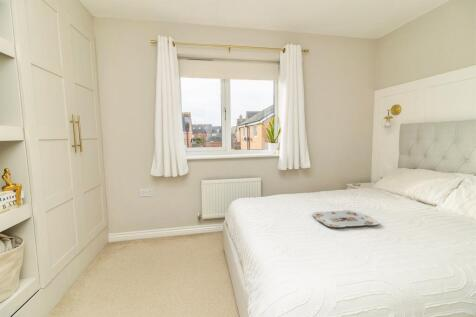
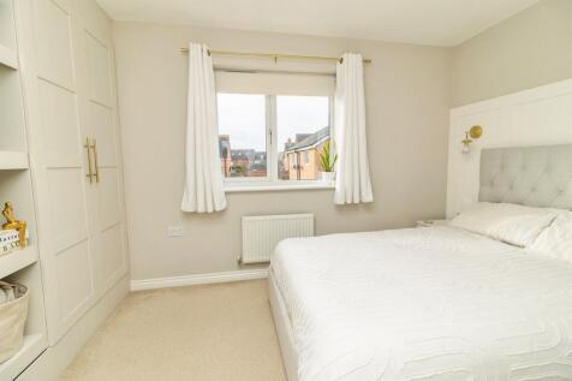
- serving tray (343, 218)
